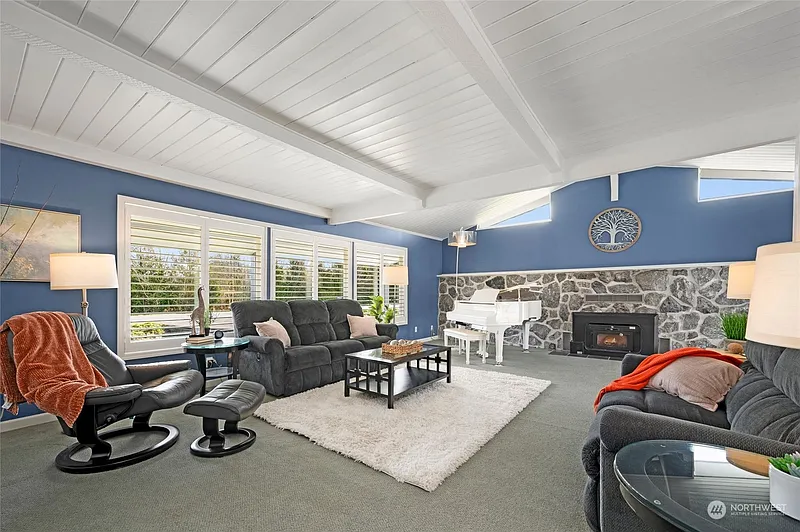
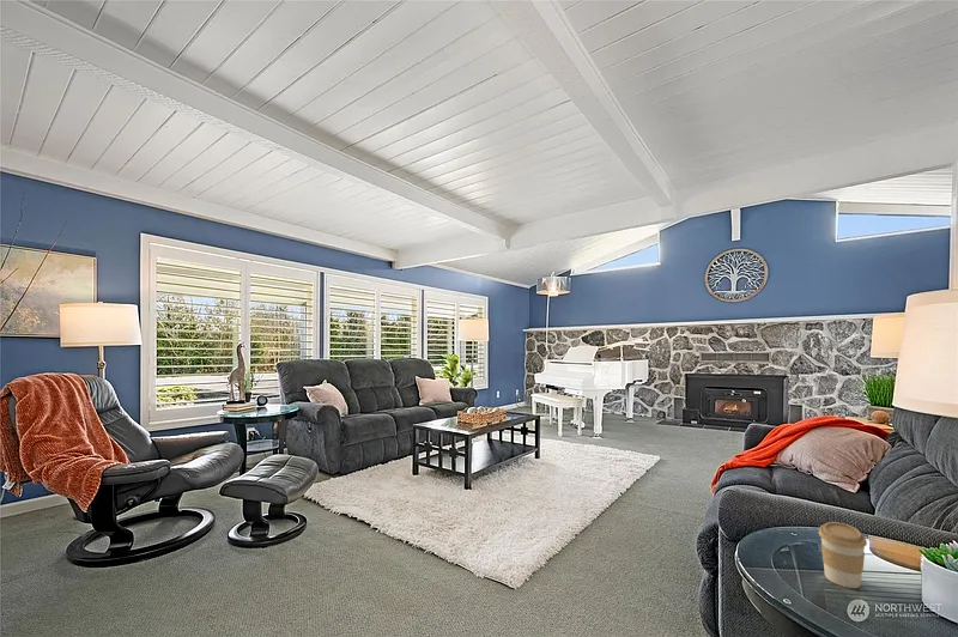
+ coffee cup (842, 553)
